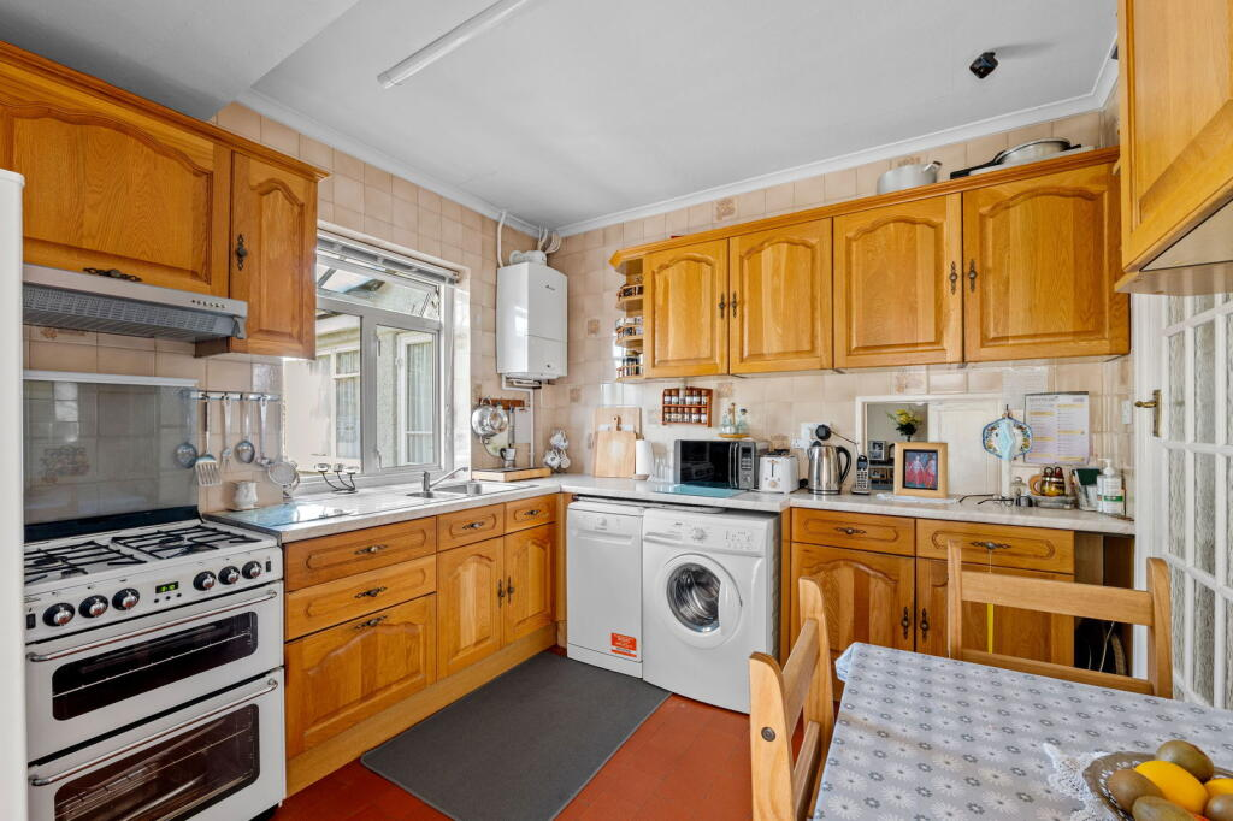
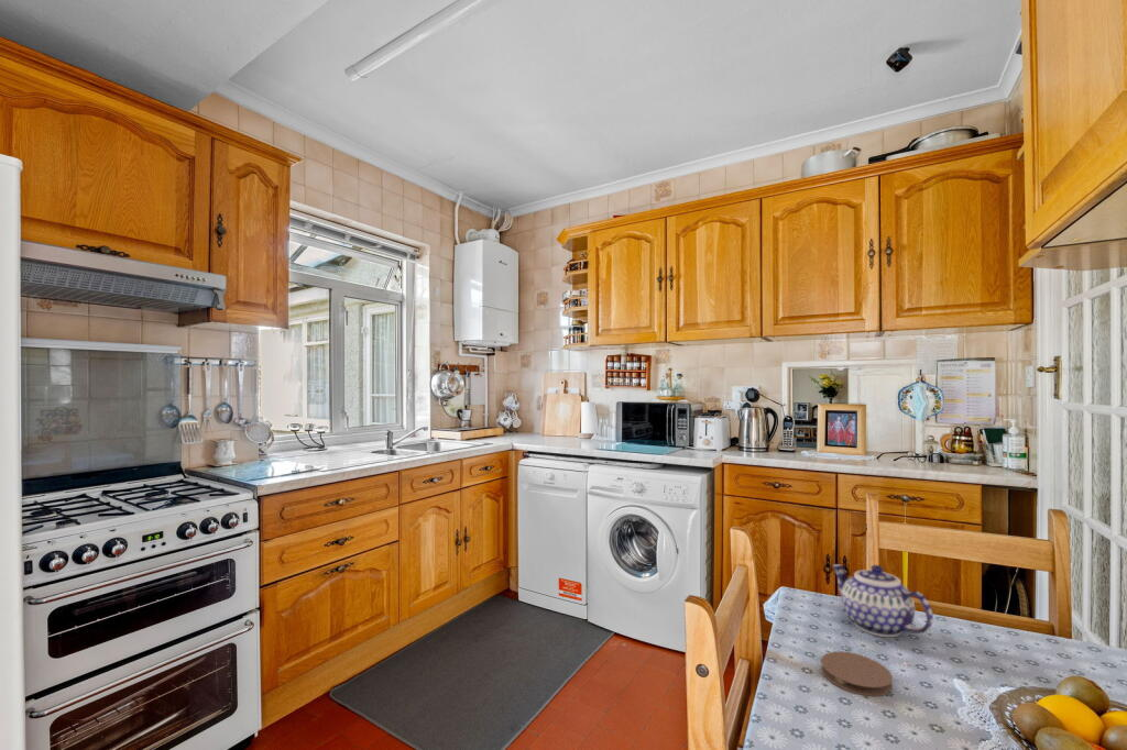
+ coaster (855, 672)
+ teapot (877, 596)
